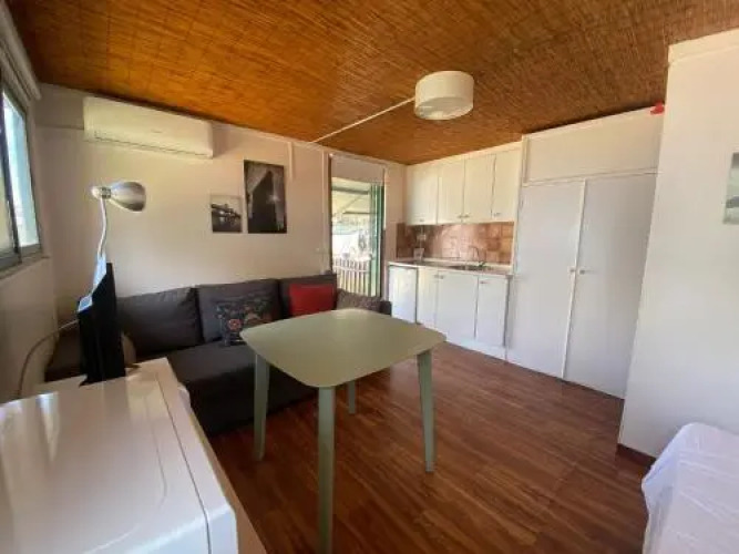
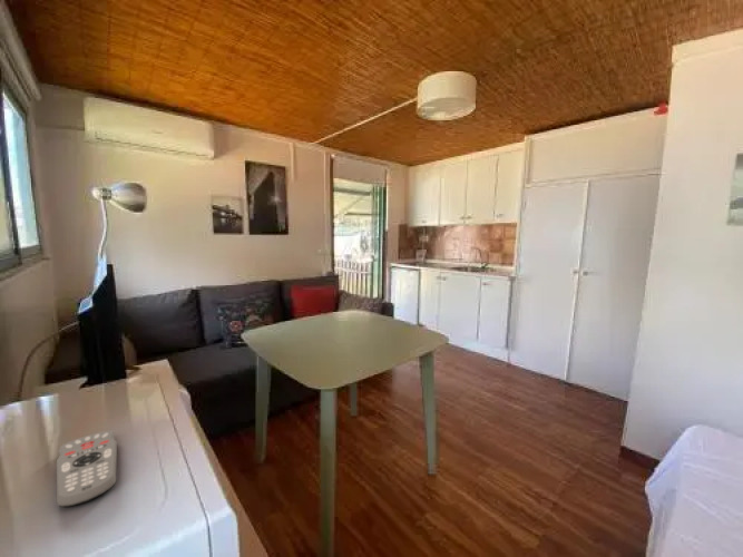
+ remote control (88, 465)
